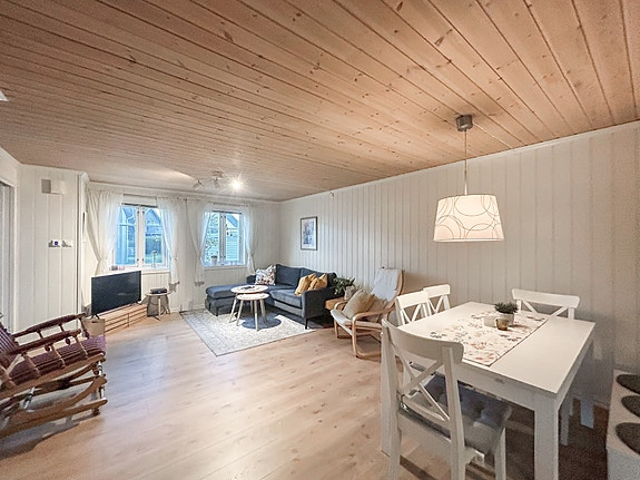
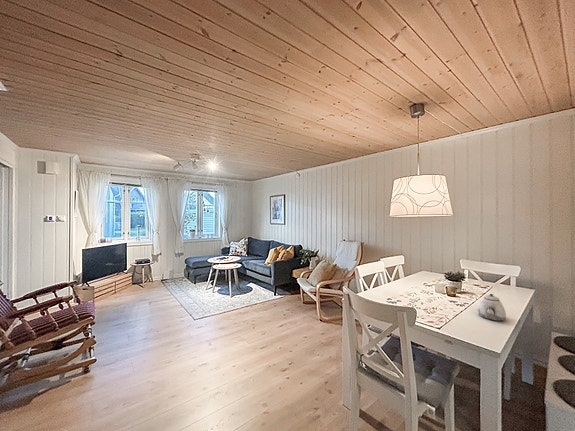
+ teapot (491, 306)
